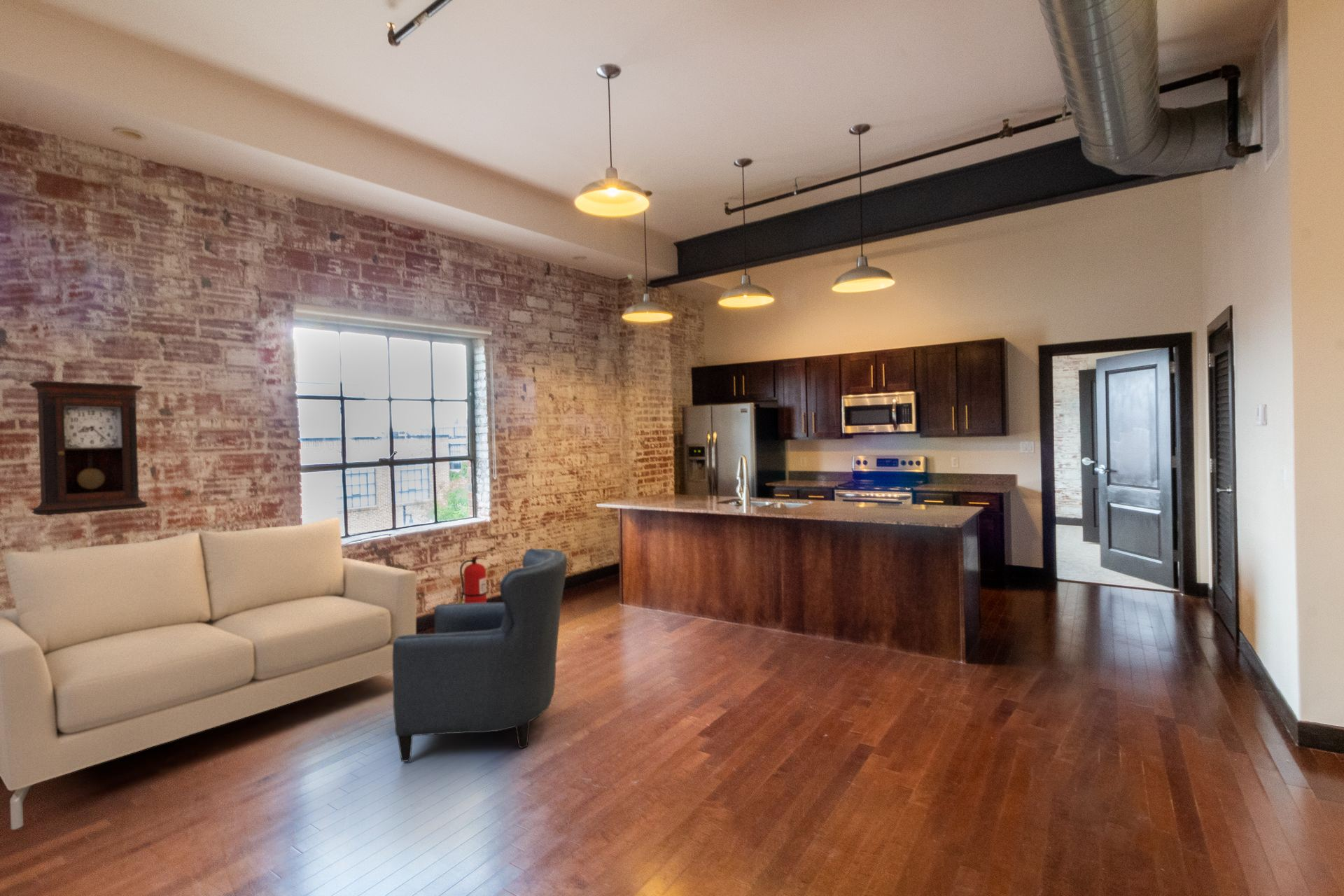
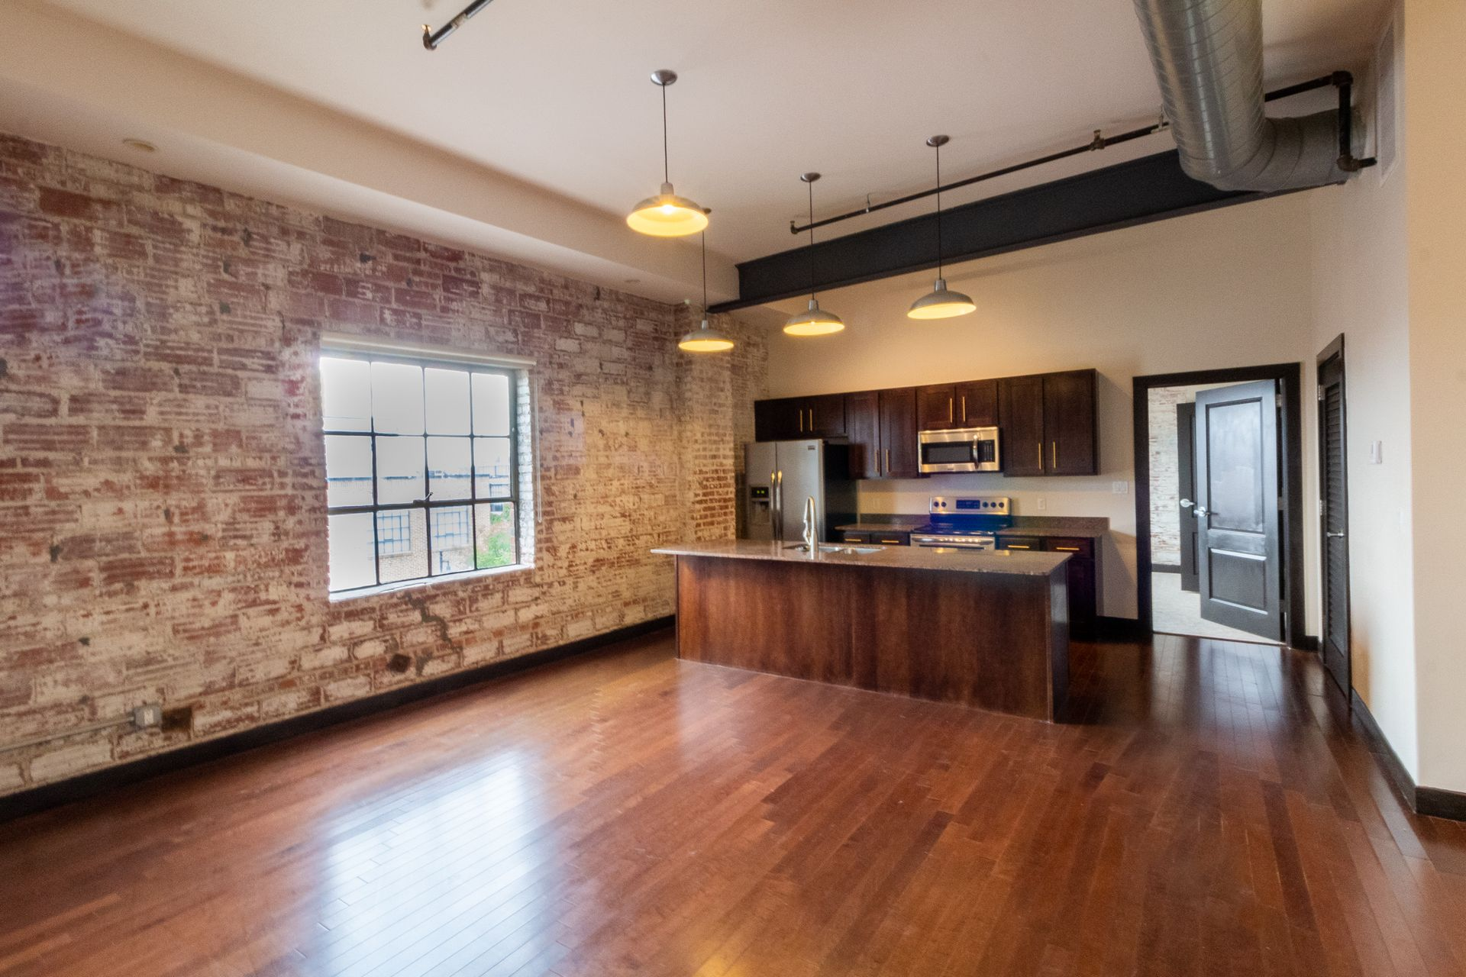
- fire extinguisher (474, 589)
- armchair (492, 642)
- sofa (222, 629)
- pendulum clock (92, 447)
